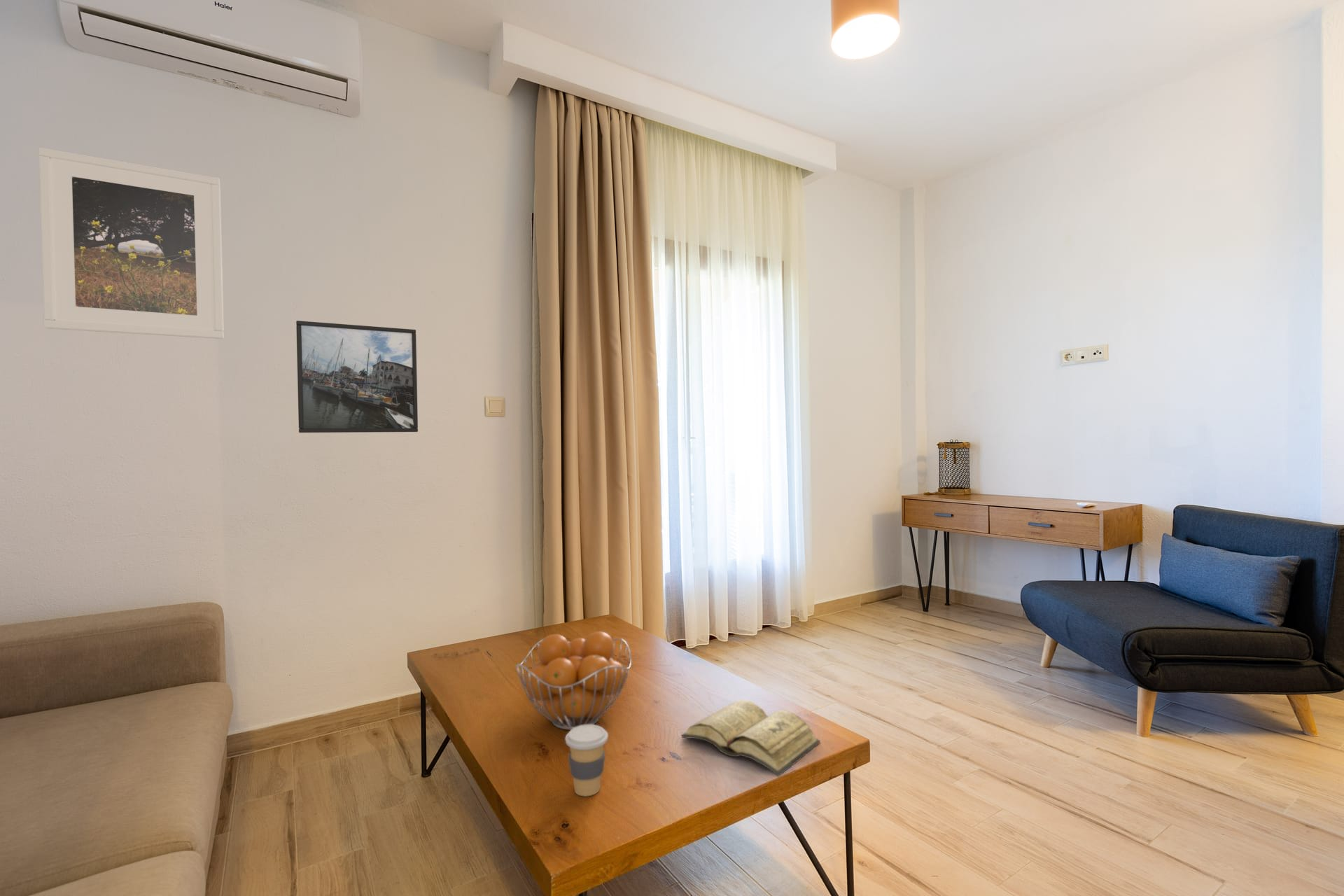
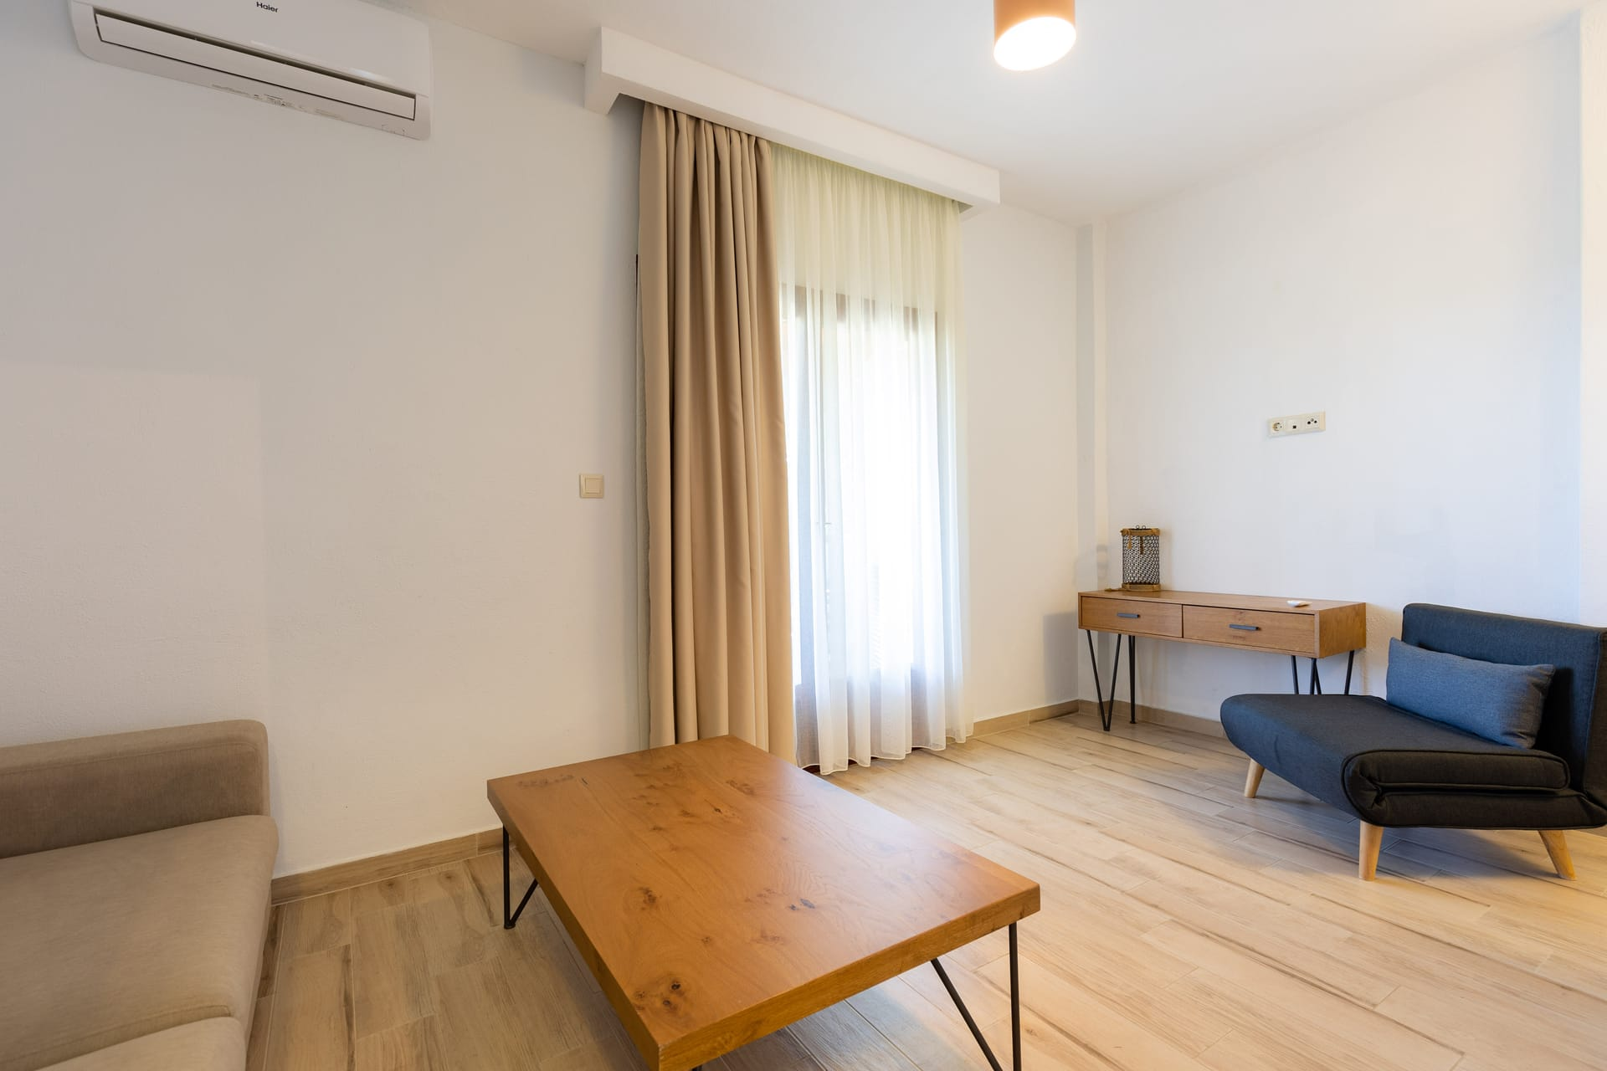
- diary (750, 729)
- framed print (359, 379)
- fruit basket (575, 677)
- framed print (137, 249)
- coffee cup (587, 760)
